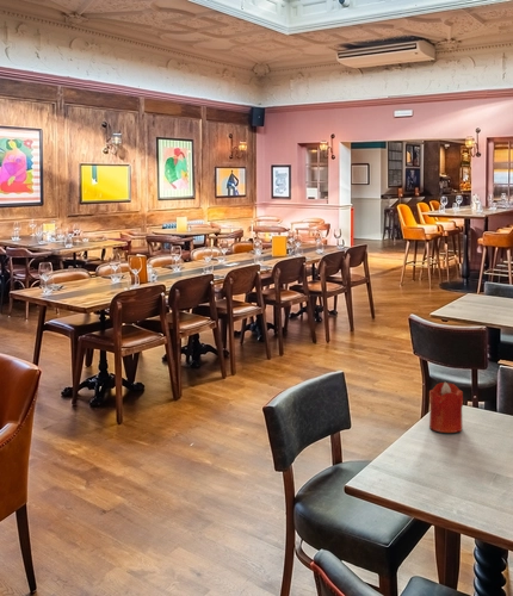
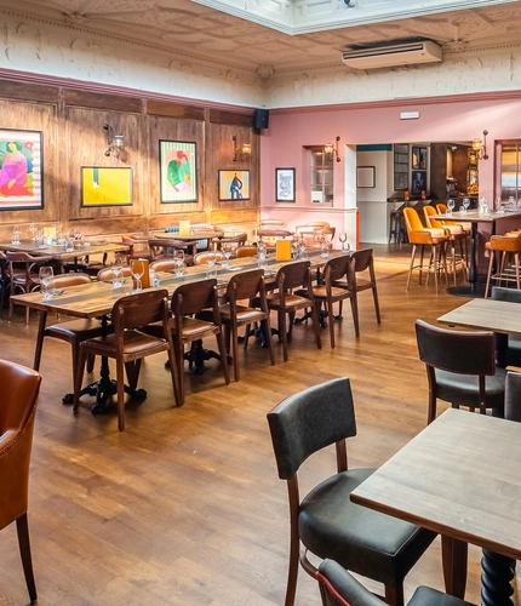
- candle (446, 405)
